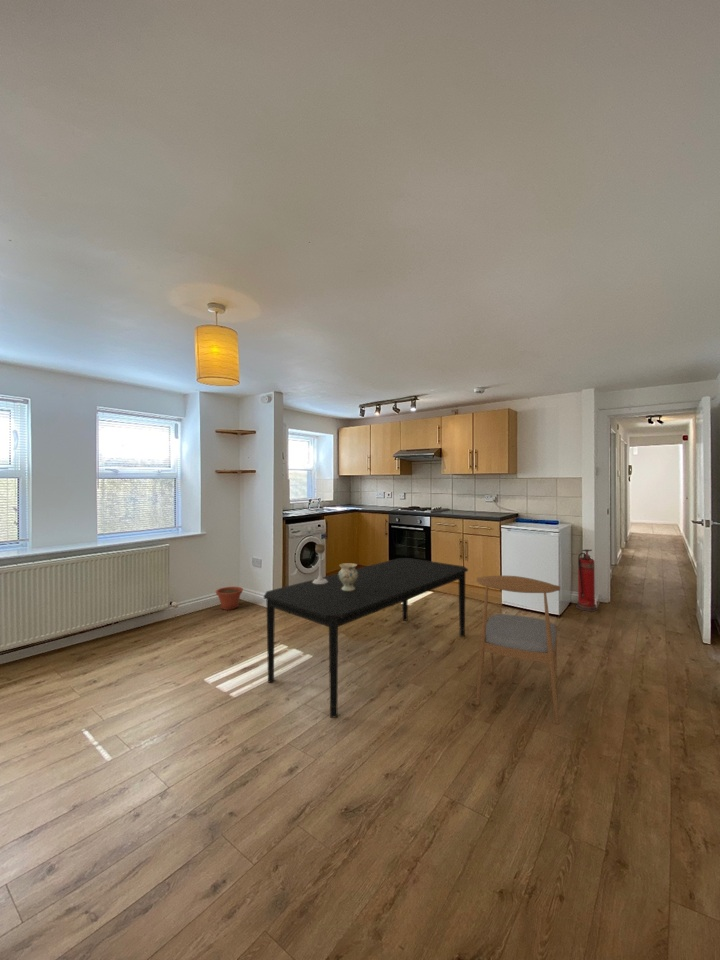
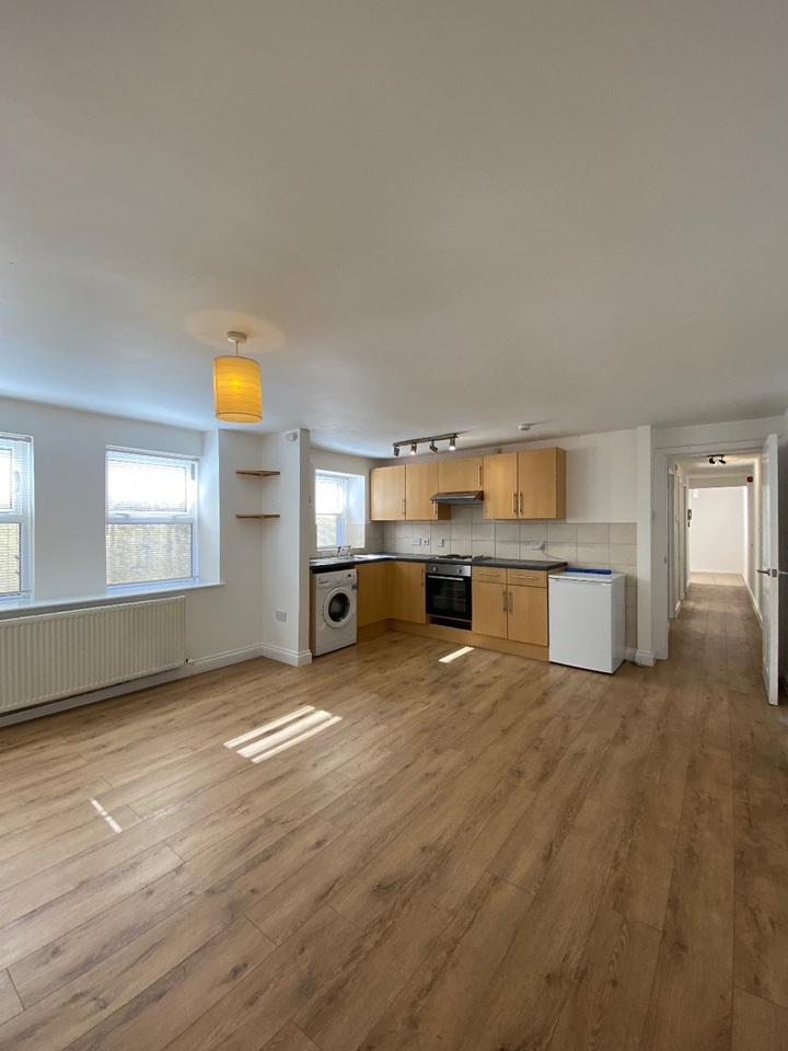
- candle holder (320, 563)
- vase (348, 576)
- dining table (376, 611)
- fire extinguisher (586, 578)
- dining chair (519, 630)
- plant pot (229, 598)
